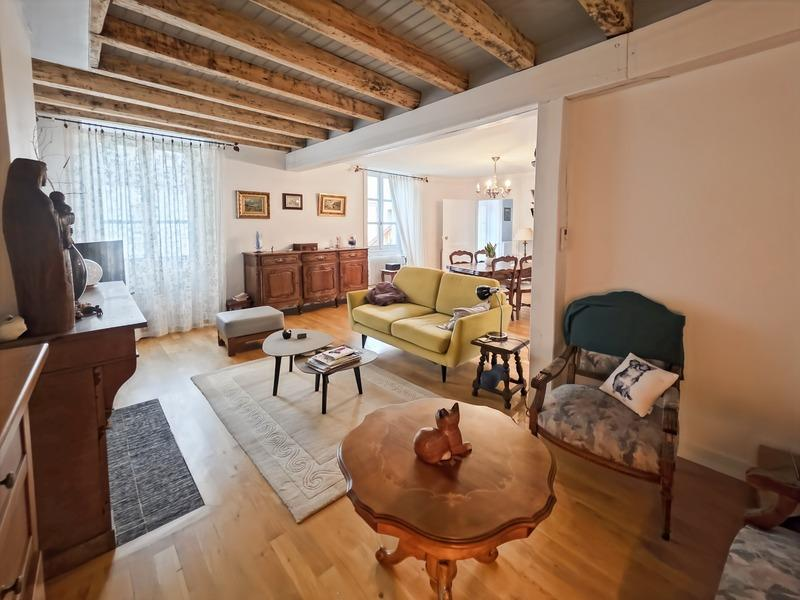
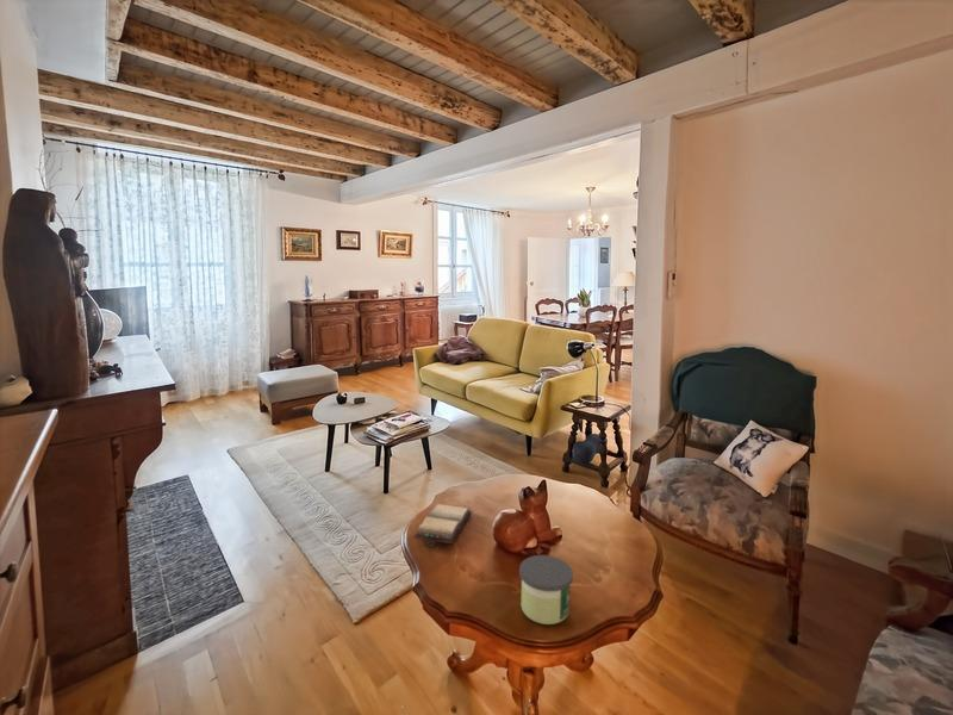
+ candle (544, 590)
+ hardback book (443, 521)
